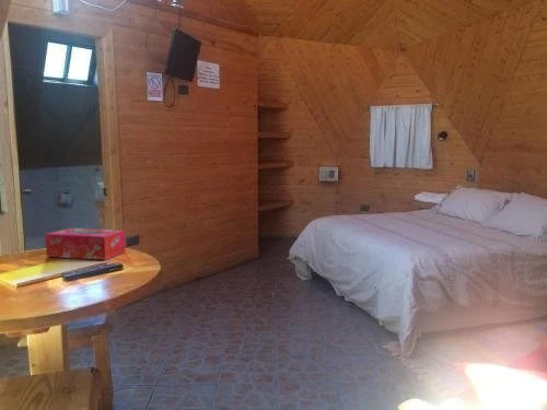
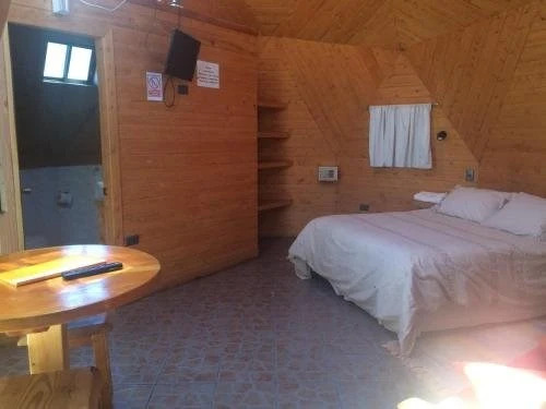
- tissue box (85, 243)
